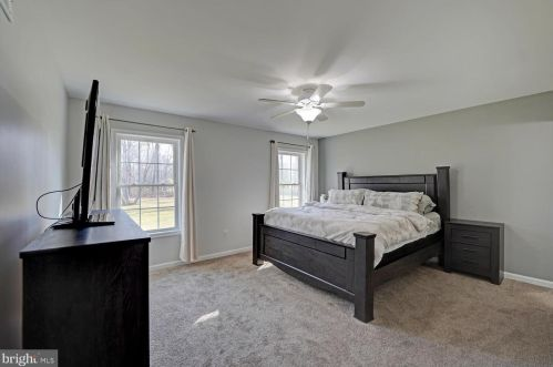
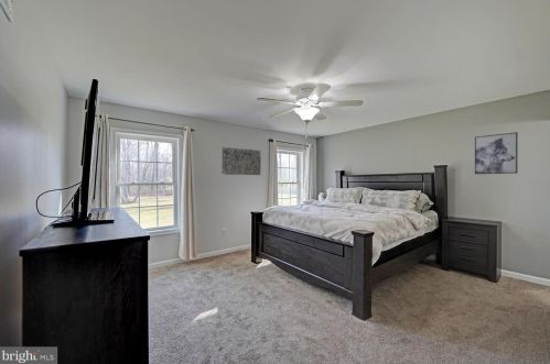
+ wall art (495, 154)
+ stone relief (241, 162)
